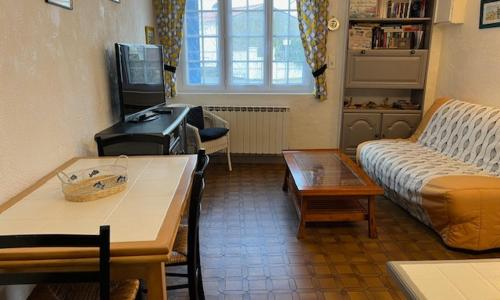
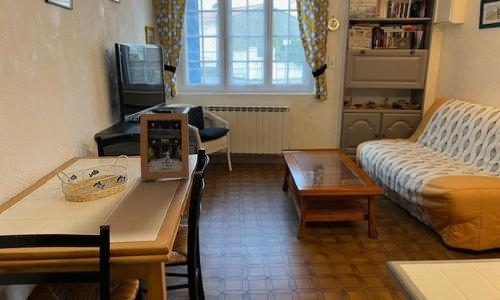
+ picture frame (166, 143)
